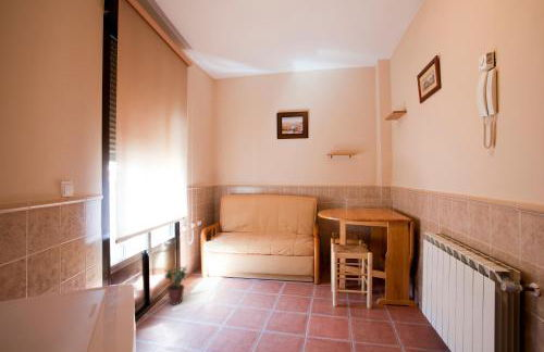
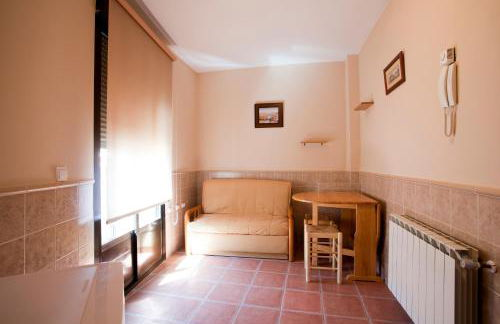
- potted plant (174, 285)
